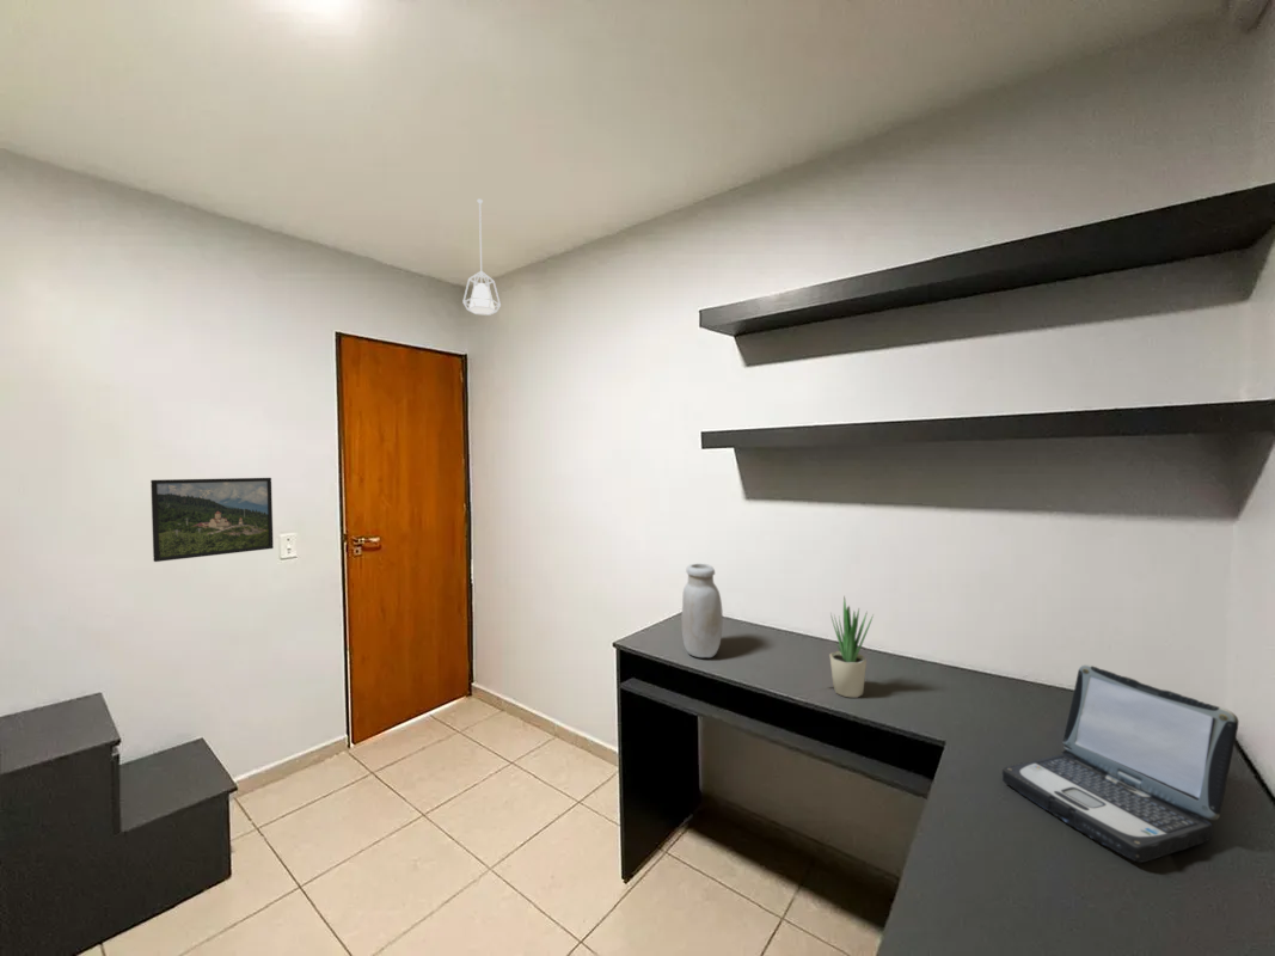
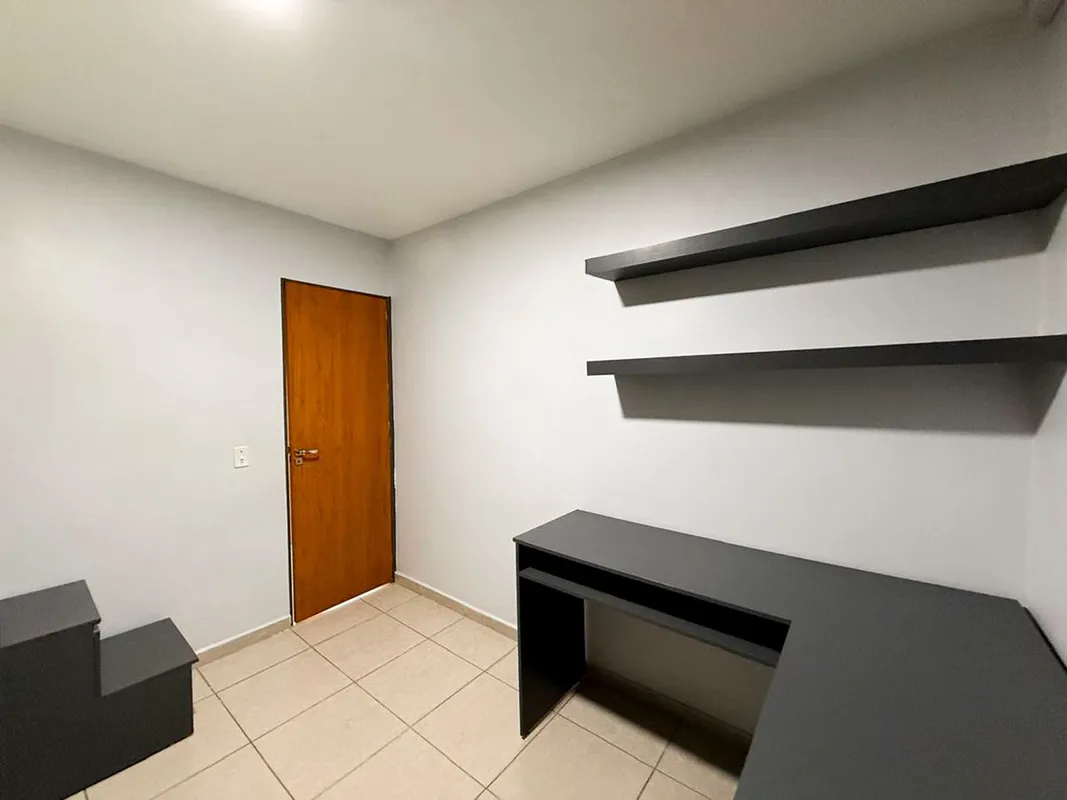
- potted plant (851, 643)
- pendant lamp (480, 256)
- laptop (1108, 747)
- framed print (216, 516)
- jar (701, 608)
